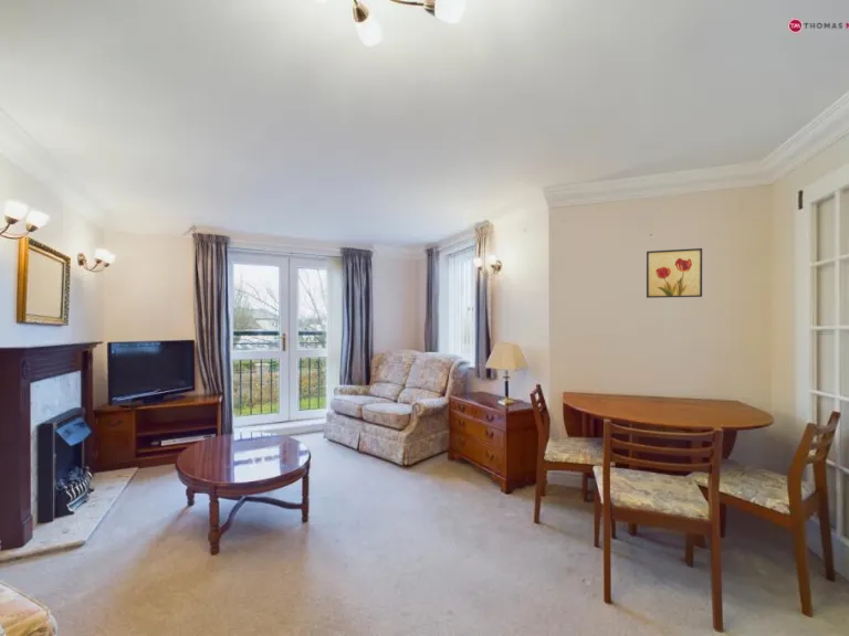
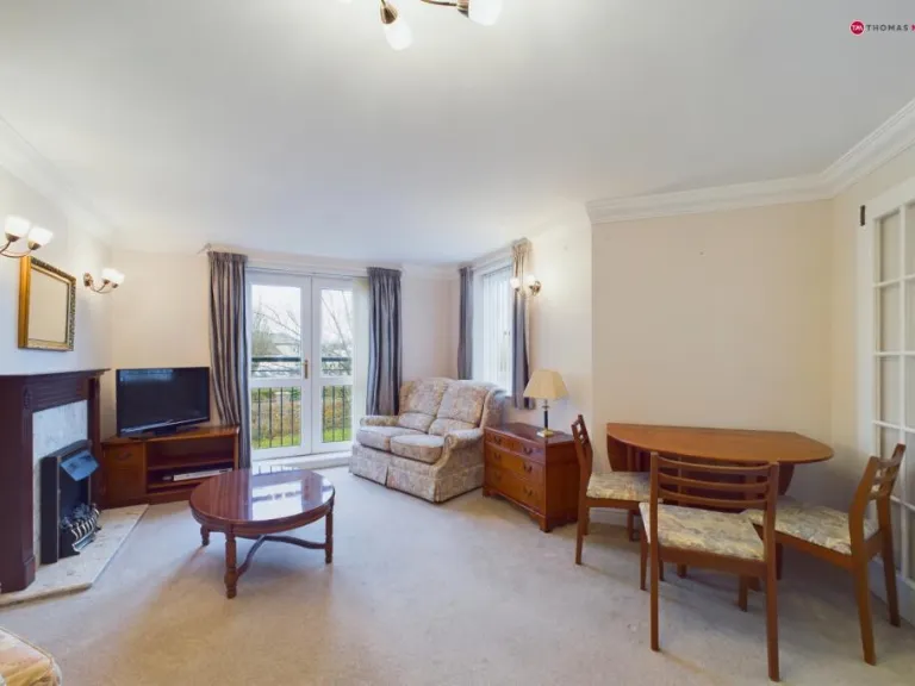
- wall art (673, 273)
